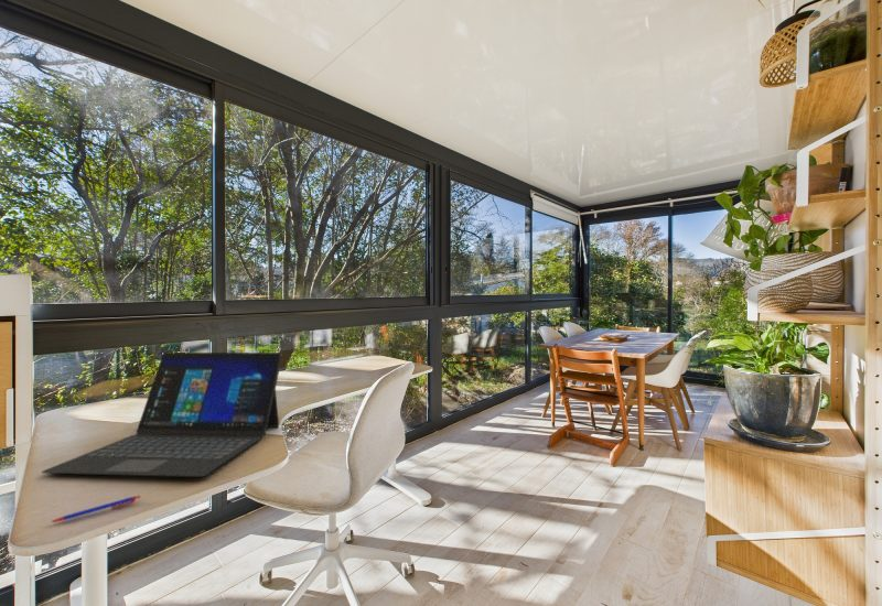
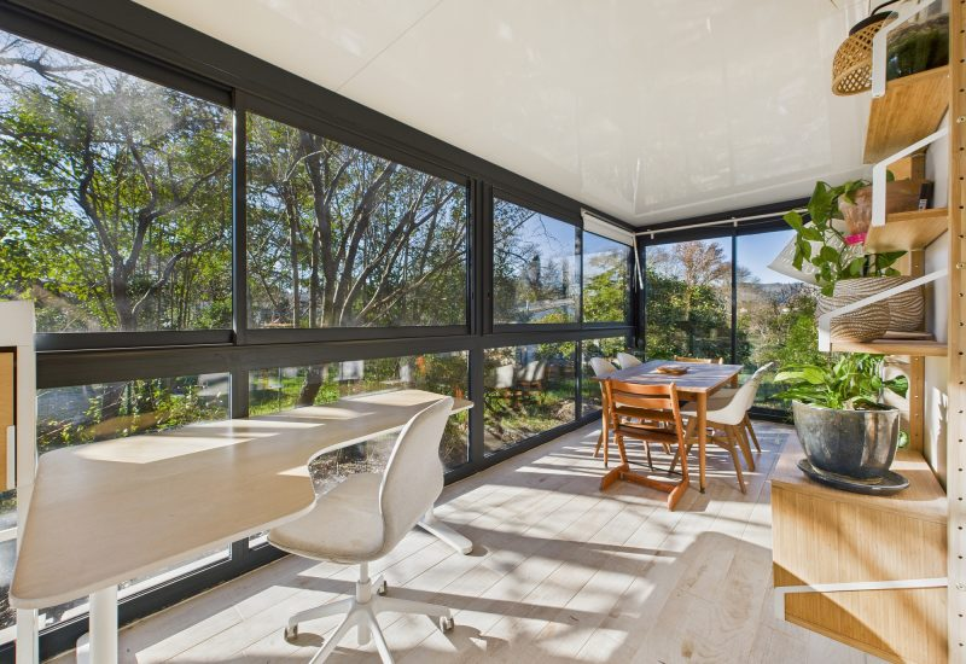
- laptop (181, 403)
- pen (97, 508)
